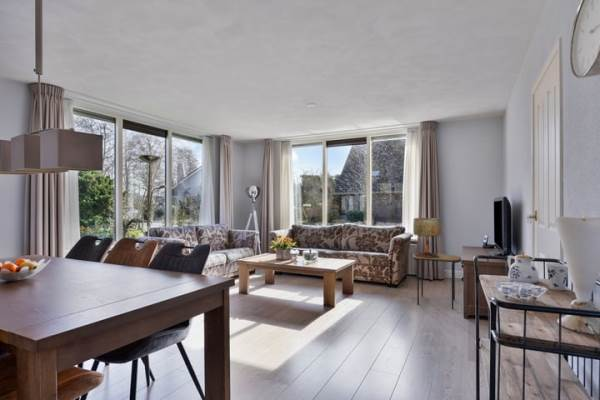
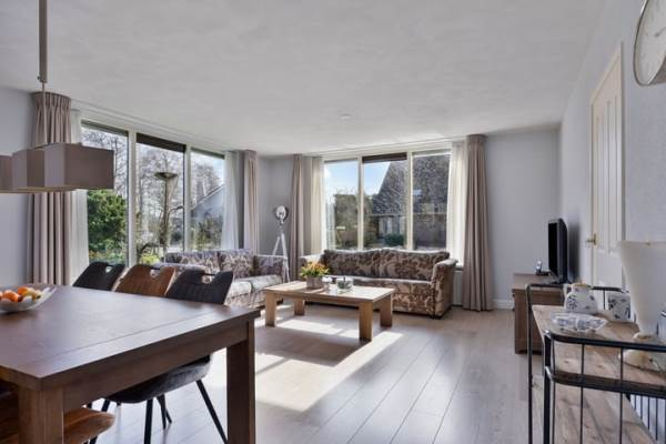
- table lamp (427, 237)
- side table (422, 279)
